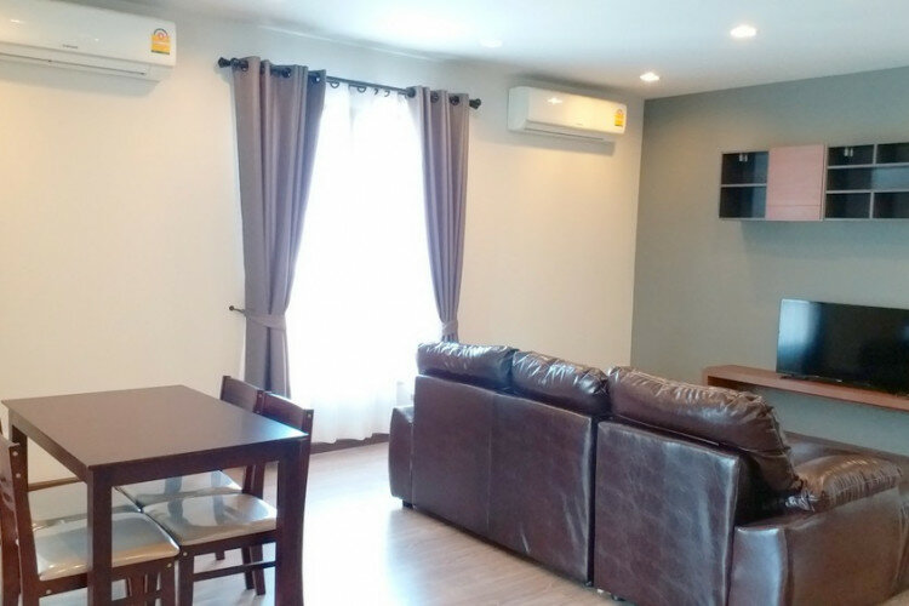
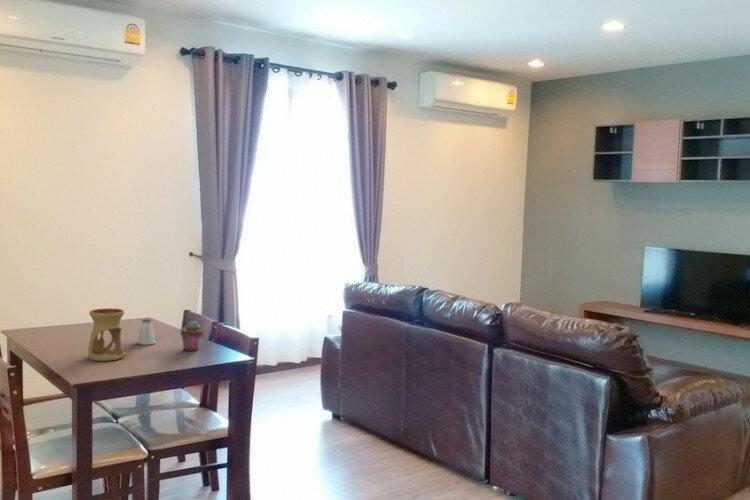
+ saltshaker (146, 331)
+ potted succulent (191, 334)
+ oil burner (103, 332)
